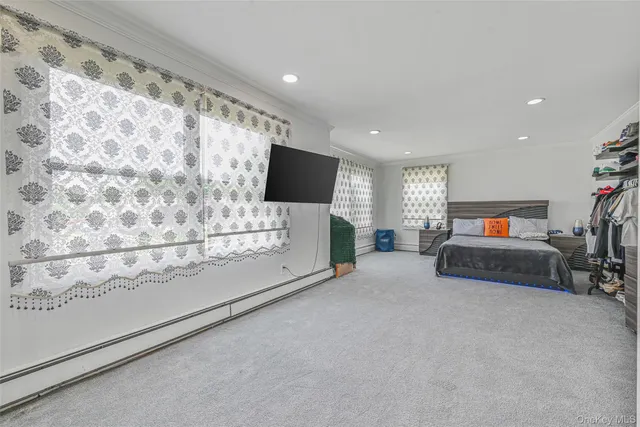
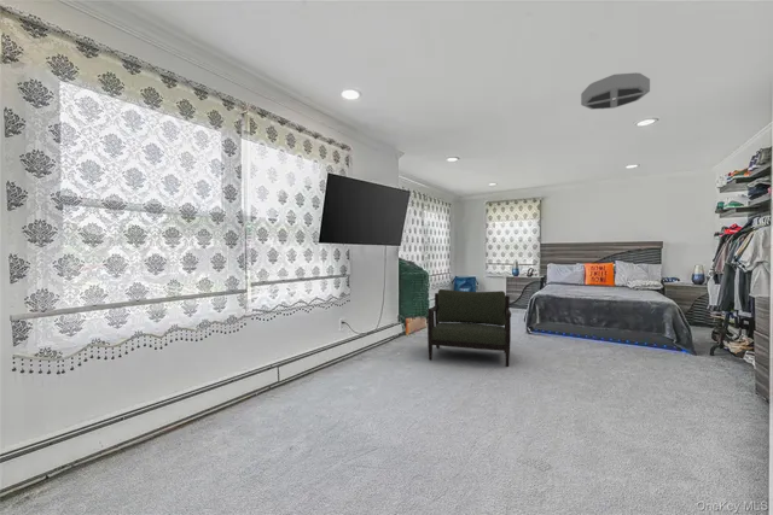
+ ceiling light (614, 92)
+ armchair (469, 323)
